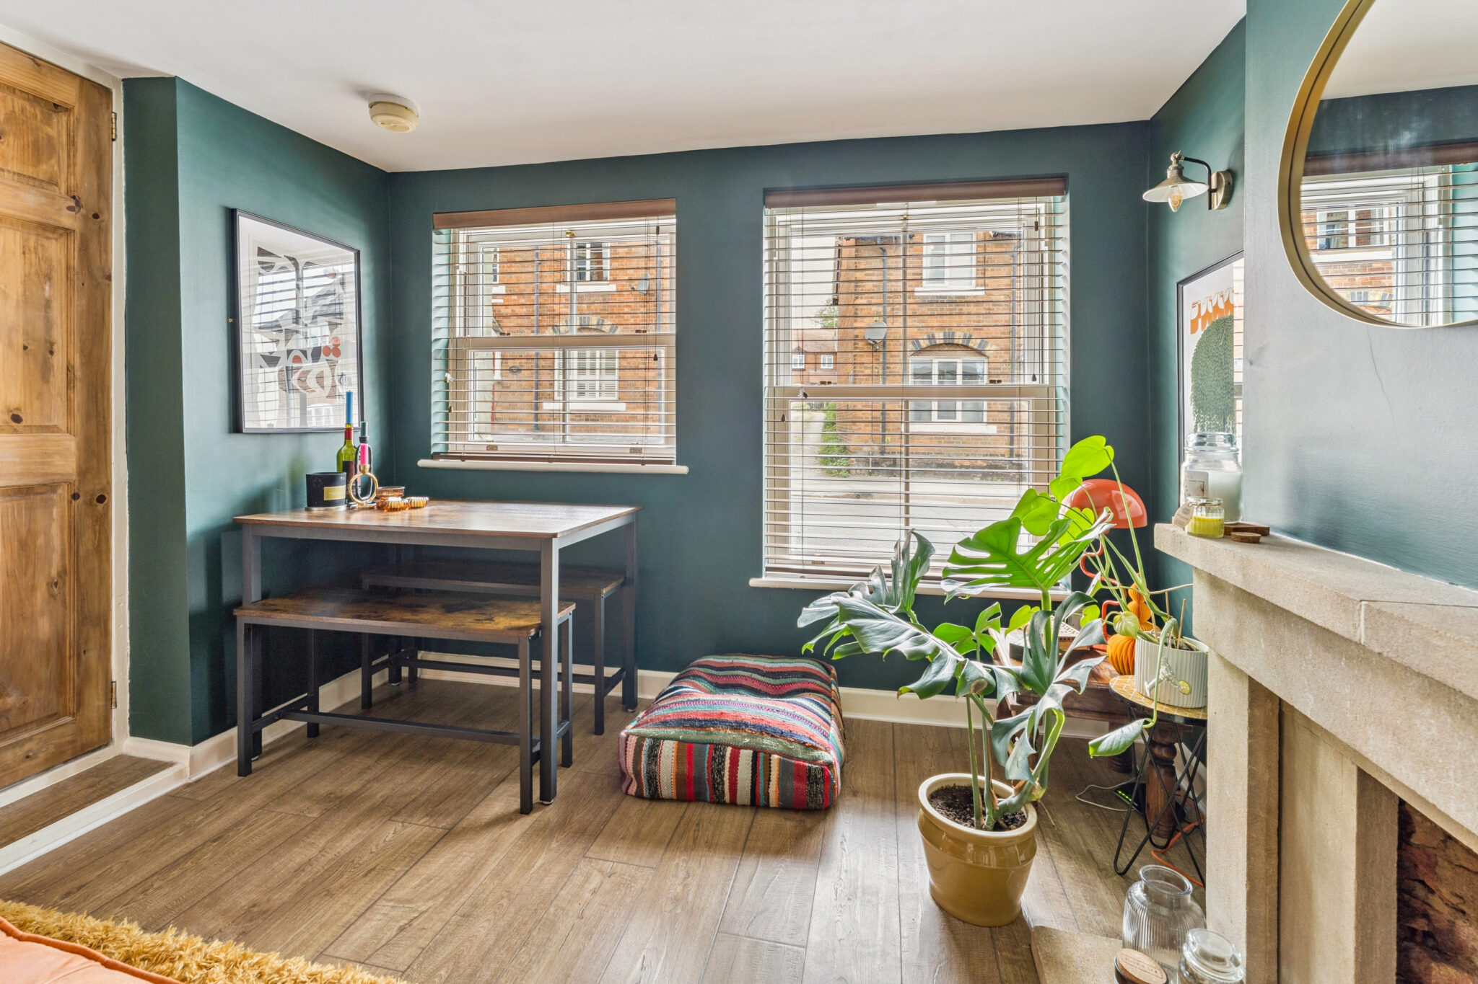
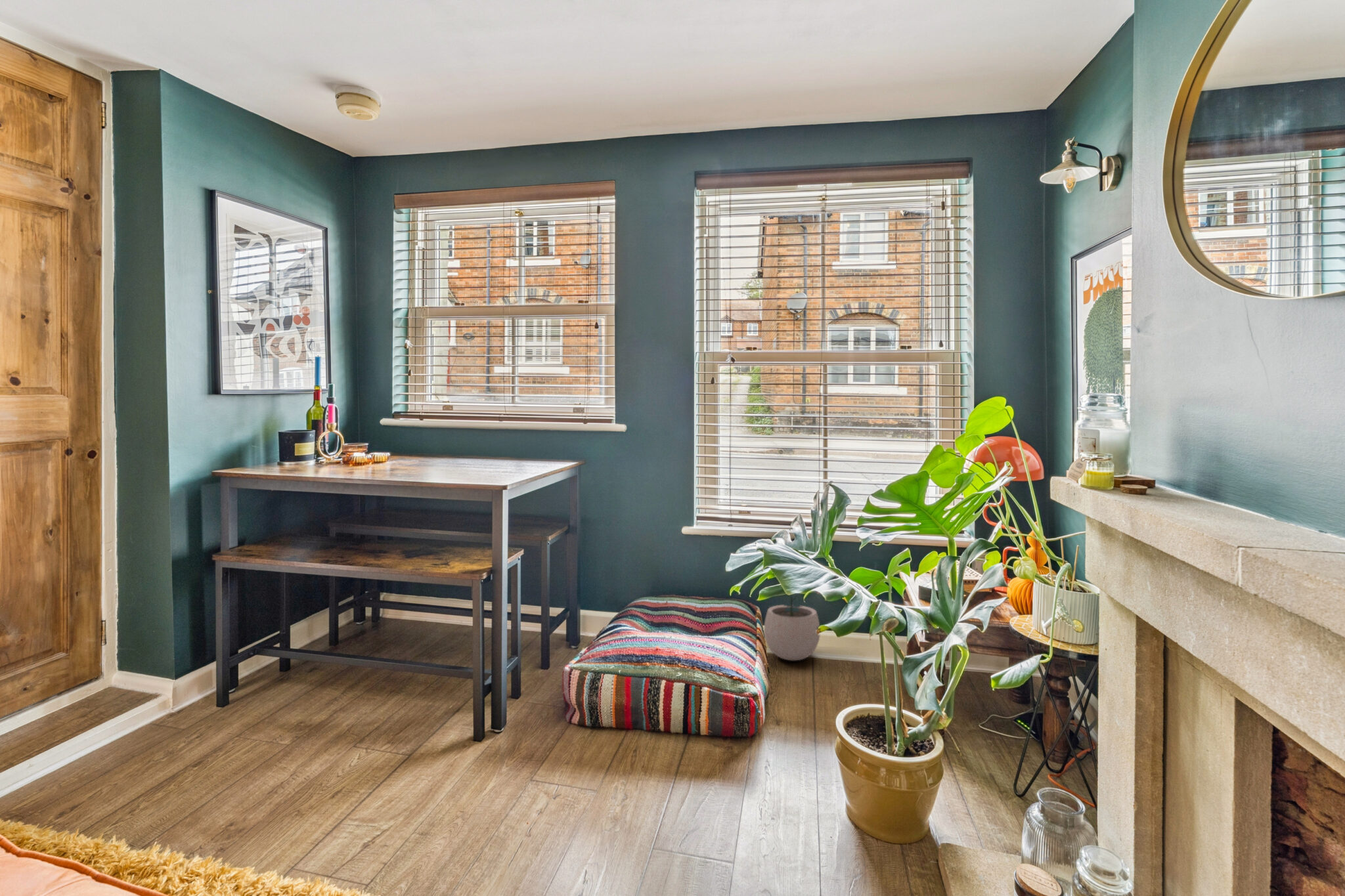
+ plant pot (791, 624)
